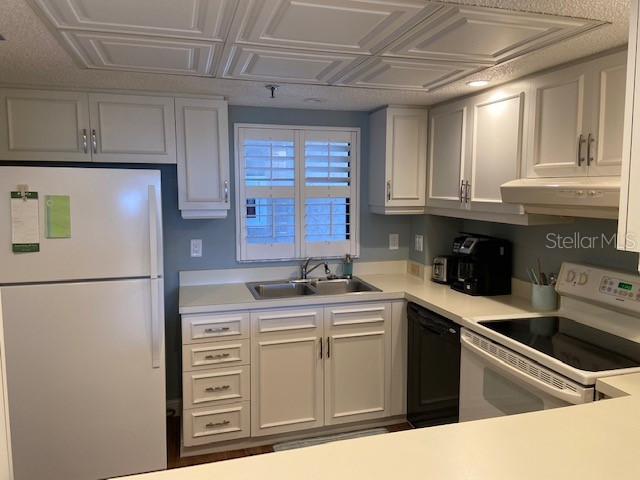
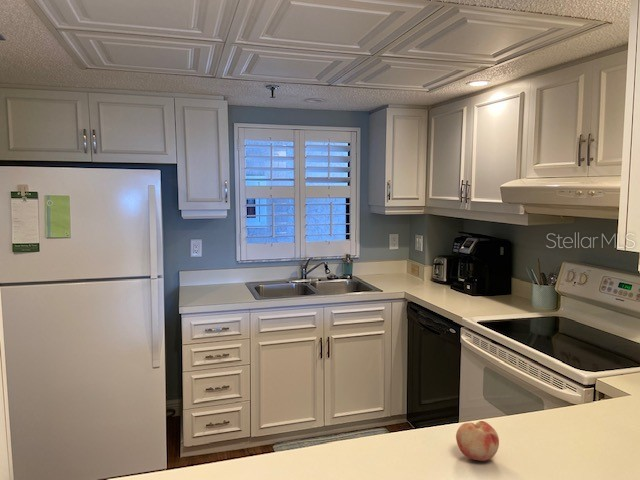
+ fruit (477, 440)
